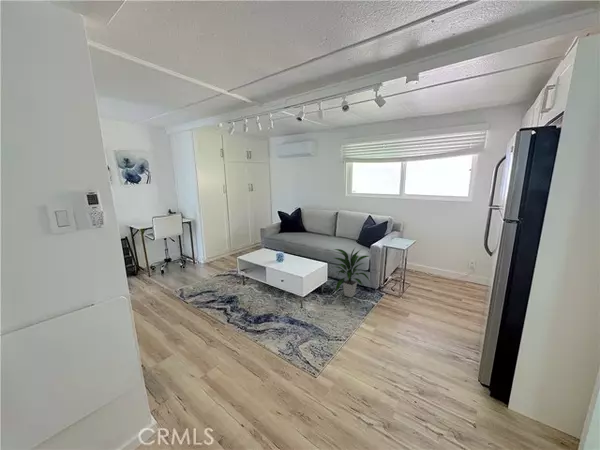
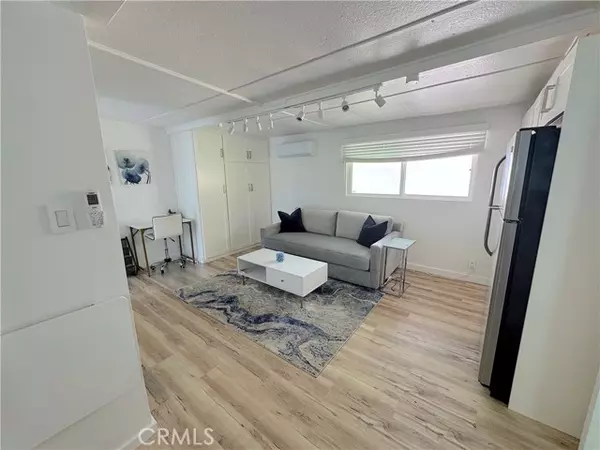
- indoor plant (348, 271)
